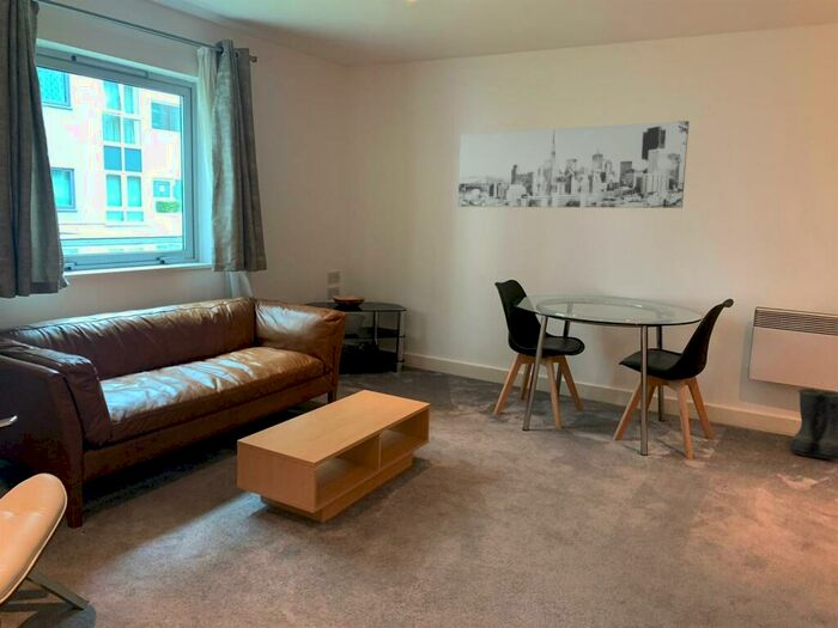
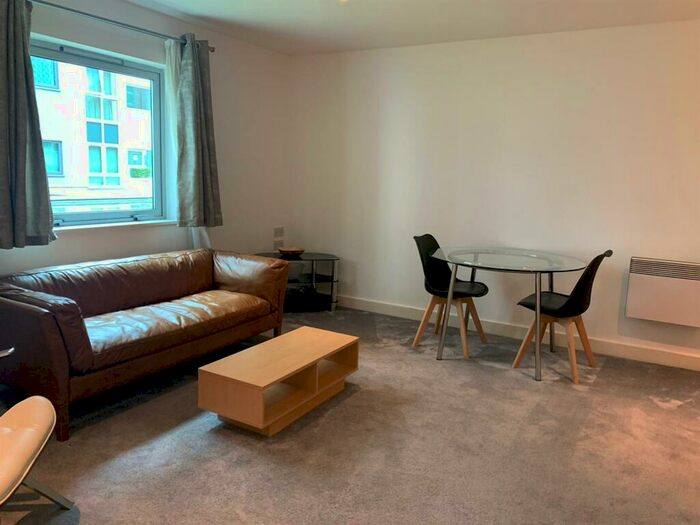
- wall art (561, 167)
- boots (819, 421)
